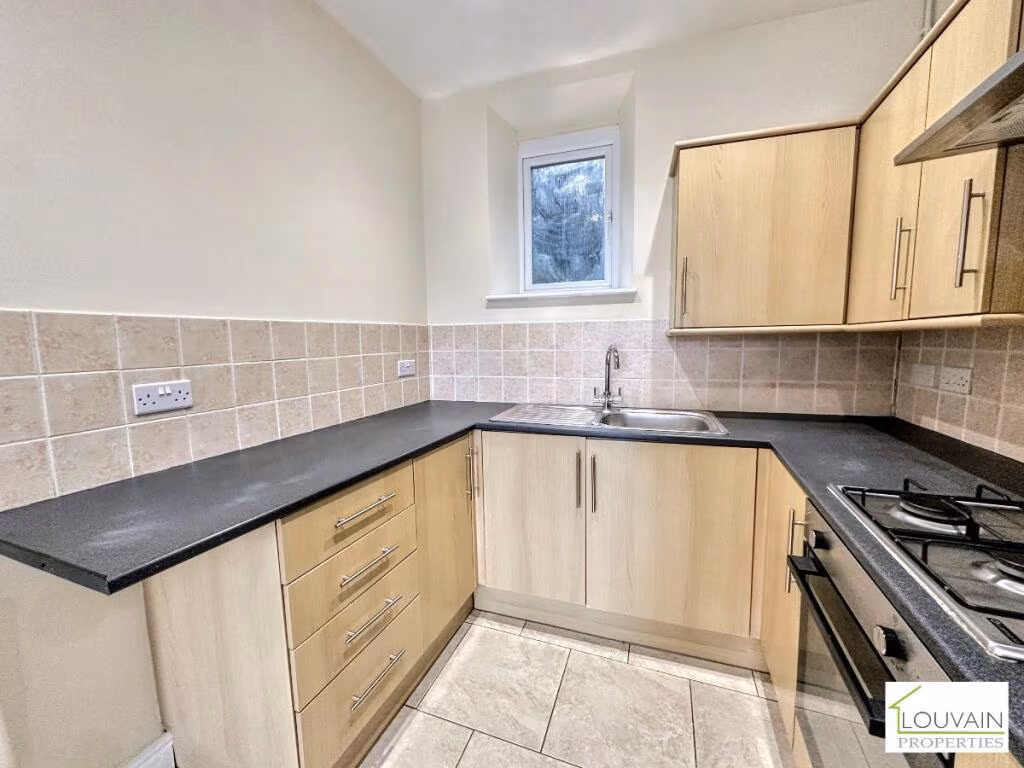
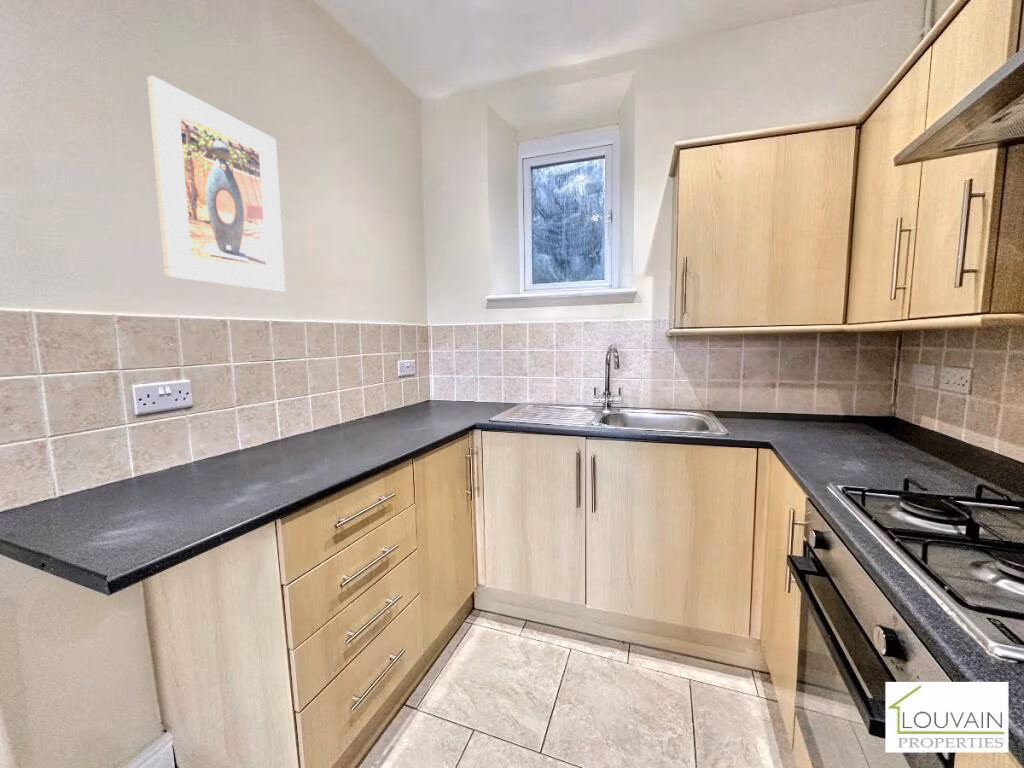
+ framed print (226, 200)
